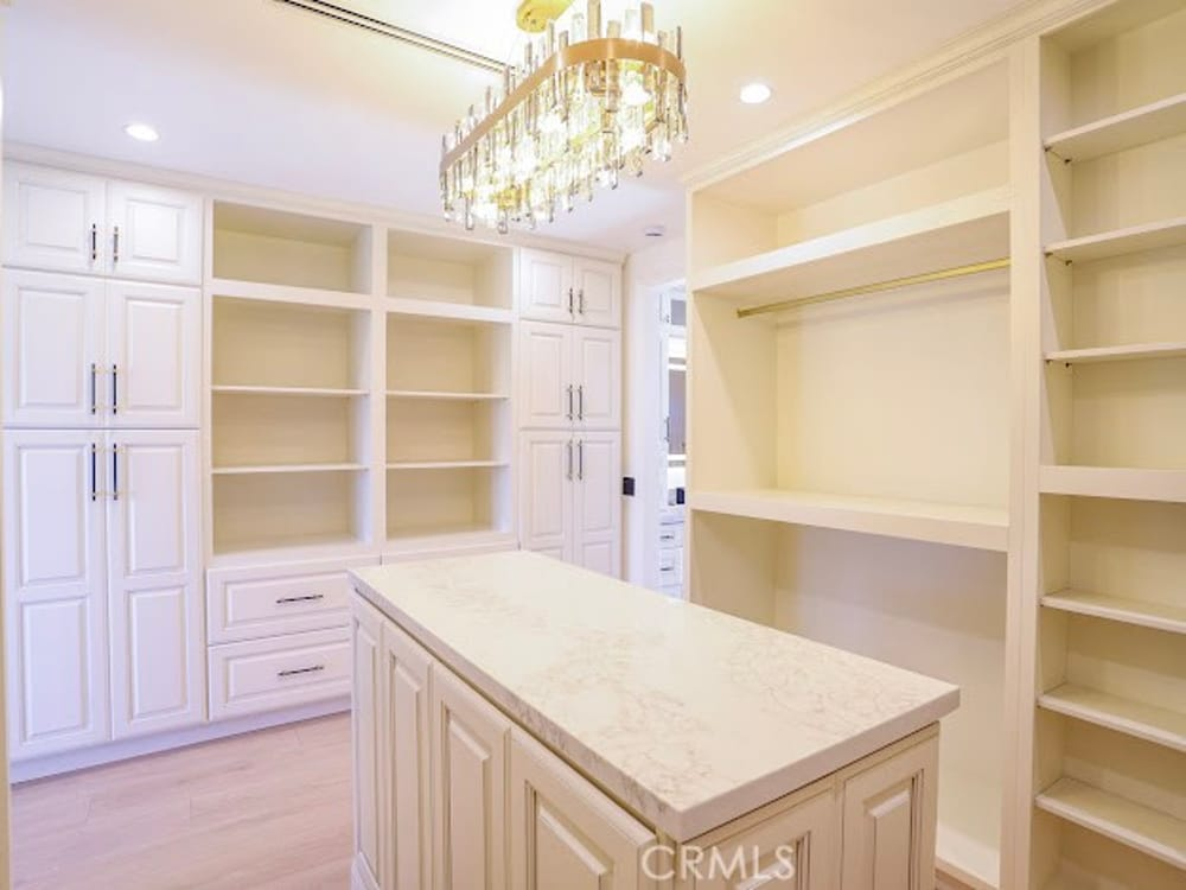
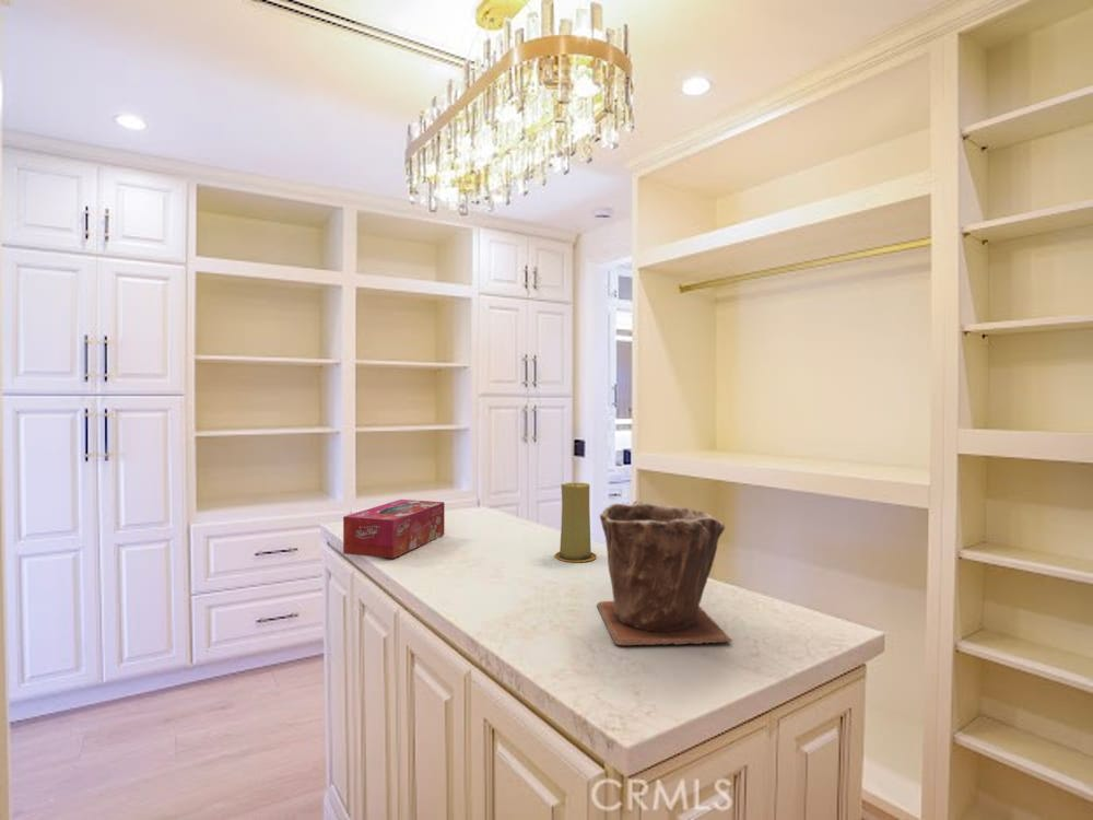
+ plant pot (659, 564)
+ tissue box (397, 526)
+ candle (575, 519)
